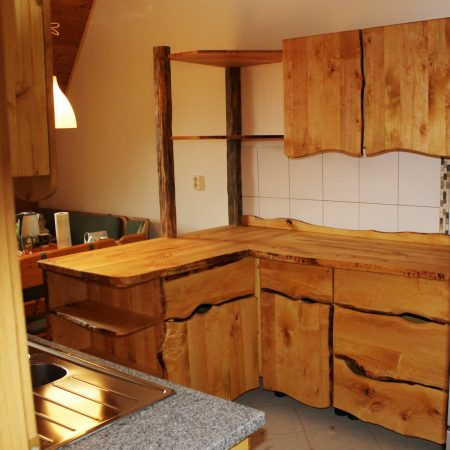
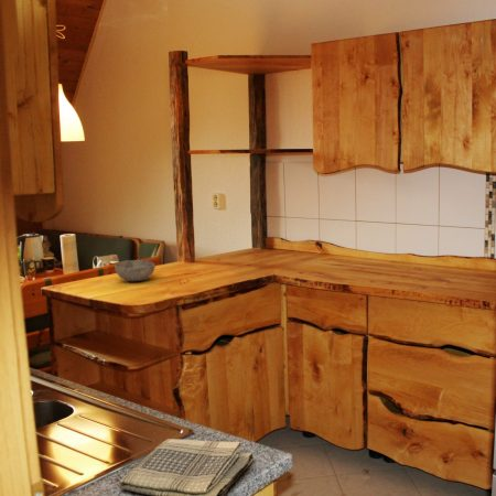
+ dish towel (190, 466)
+ bowl (136, 271)
